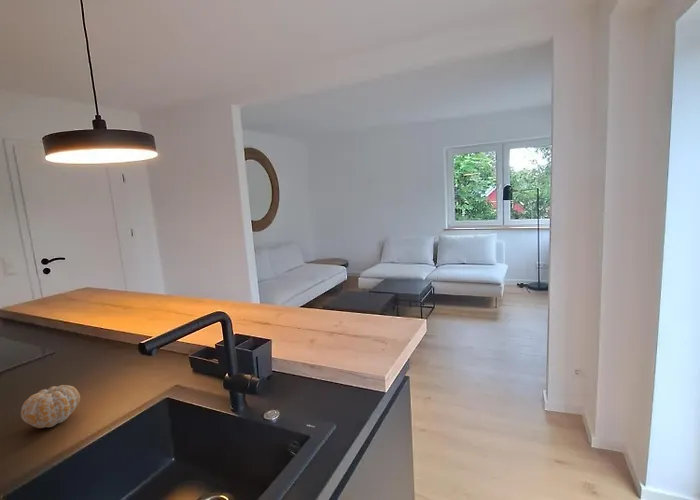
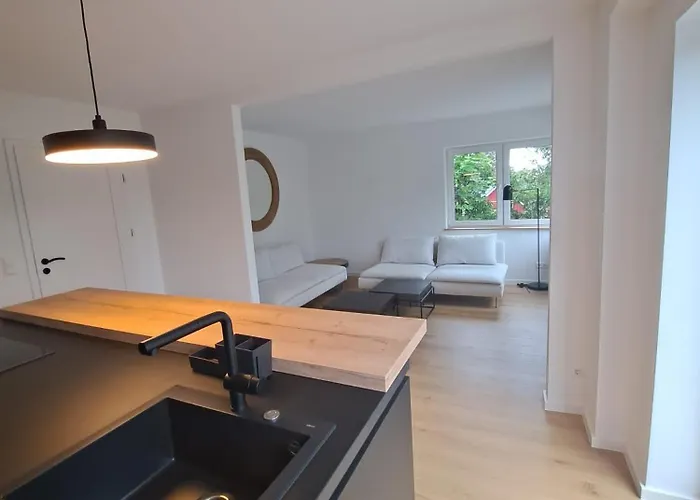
- fruit (51, 406)
